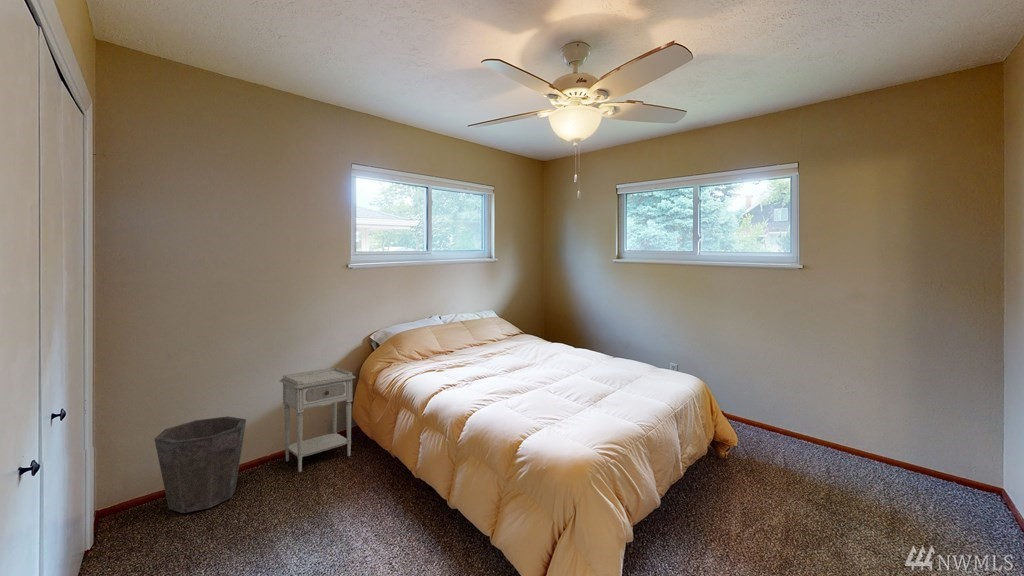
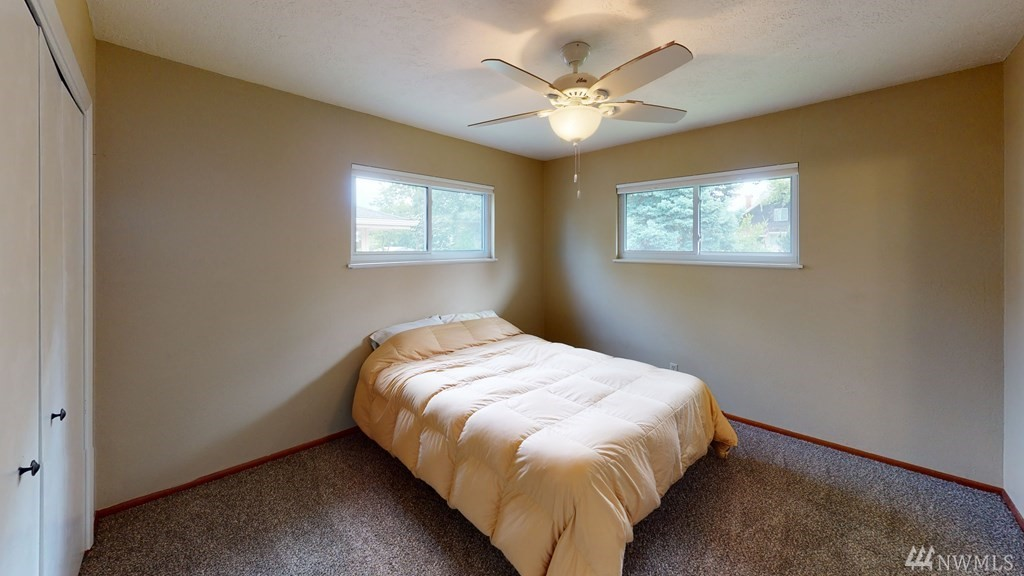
- waste bin (203, 463)
- nightstand (317, 406)
